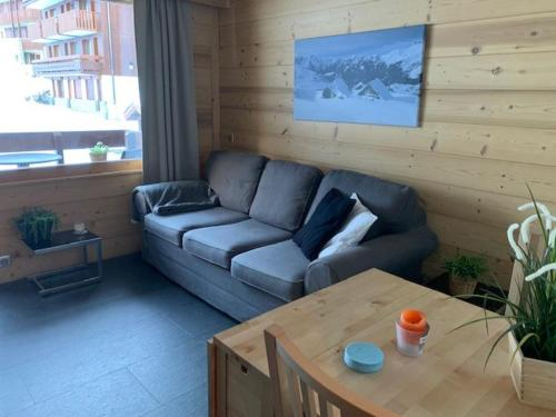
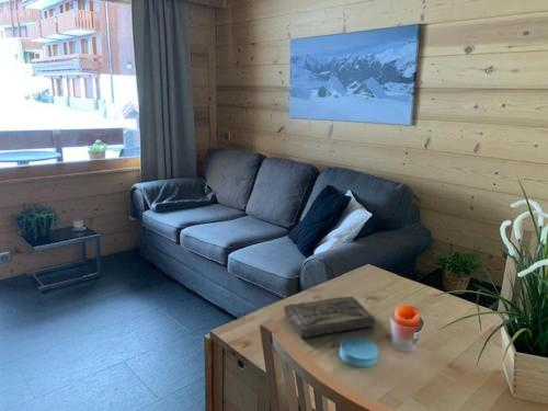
+ book (328, 315)
